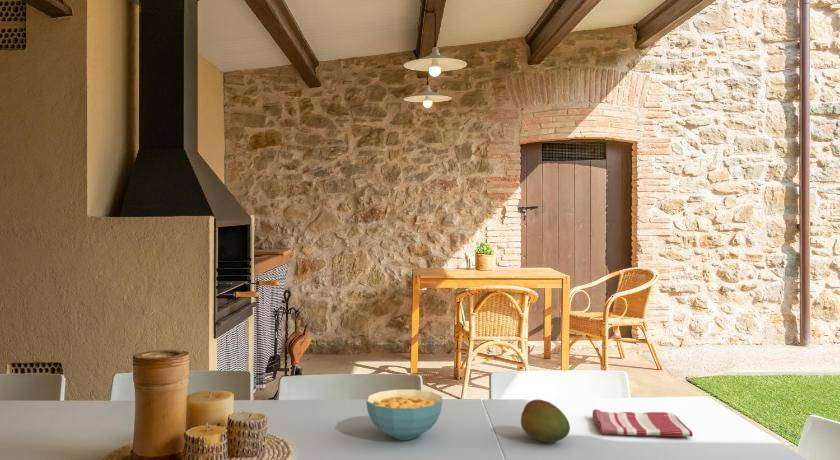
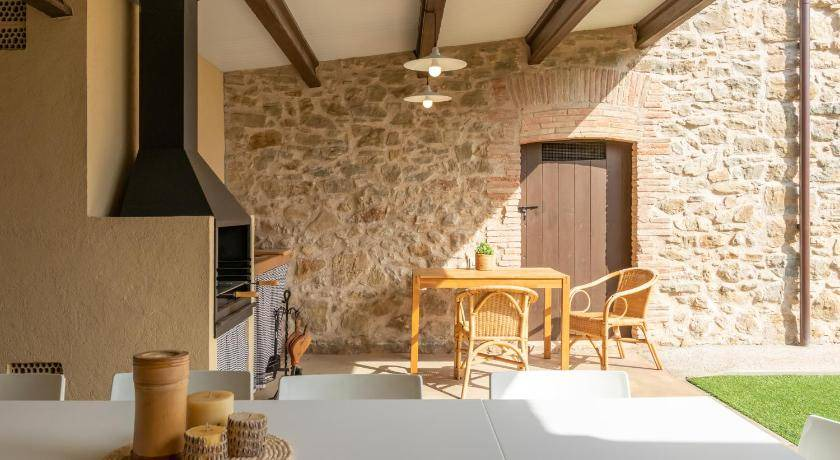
- cereal bowl (404, 417)
- dish towel (639, 422)
- fruit (545, 420)
